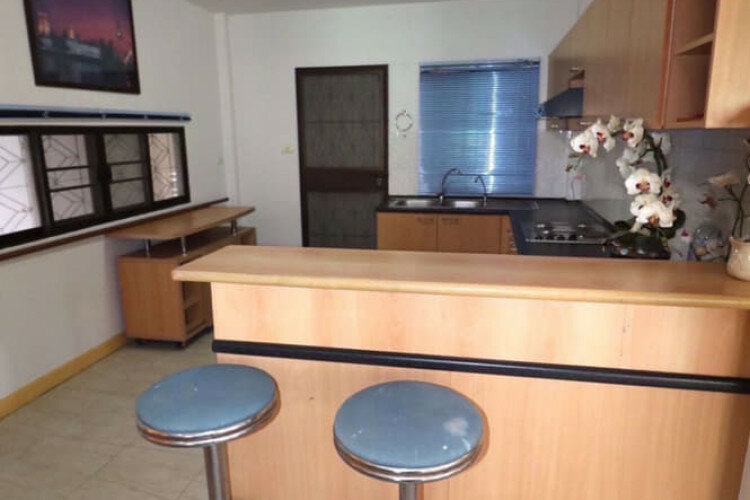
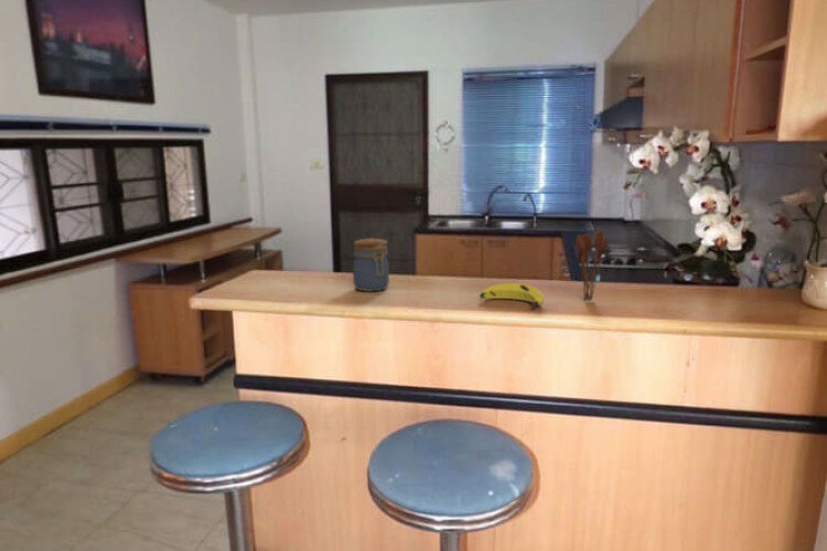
+ utensil holder (587, 264)
+ banana (511, 294)
+ jar (372, 263)
